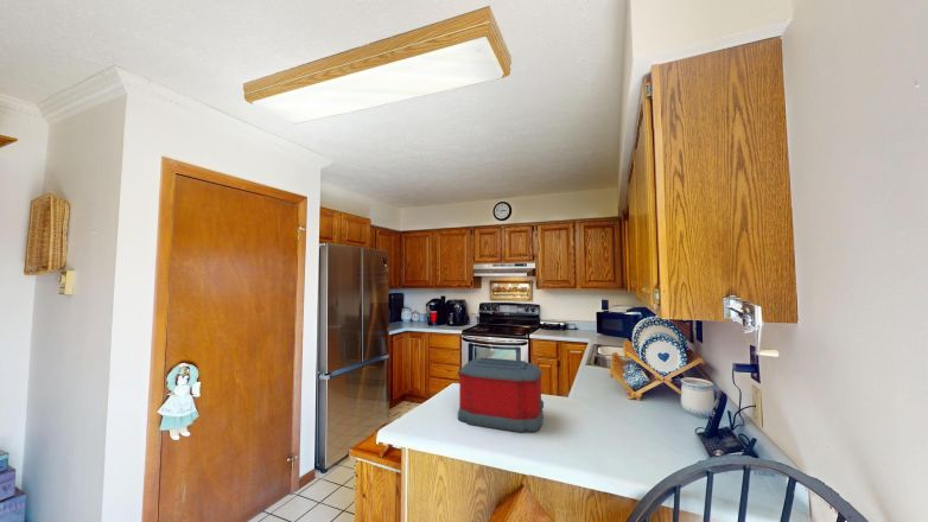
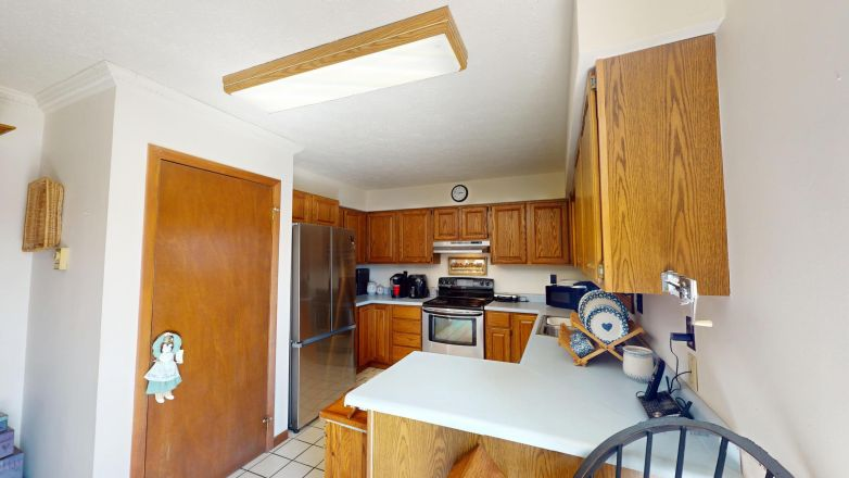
- toaster (498, 389)
